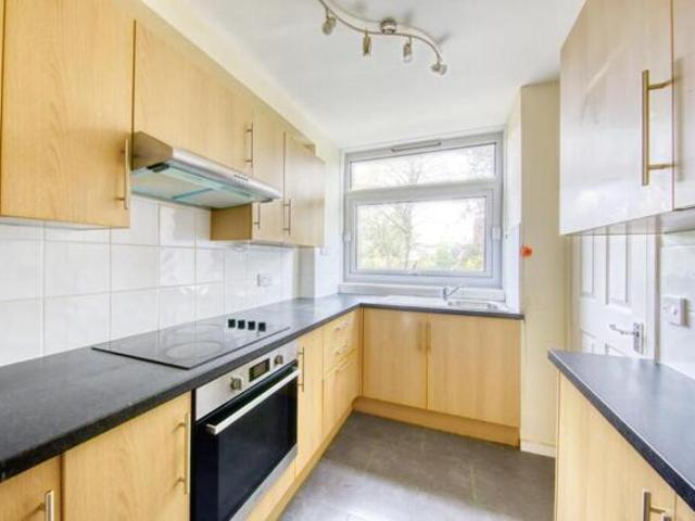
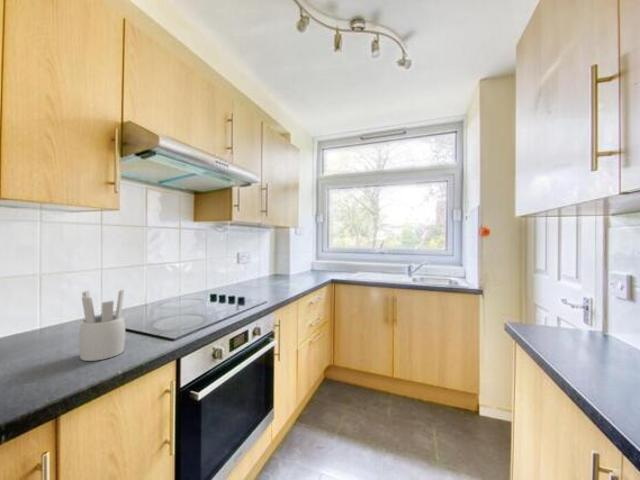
+ utensil holder (102, 322)
